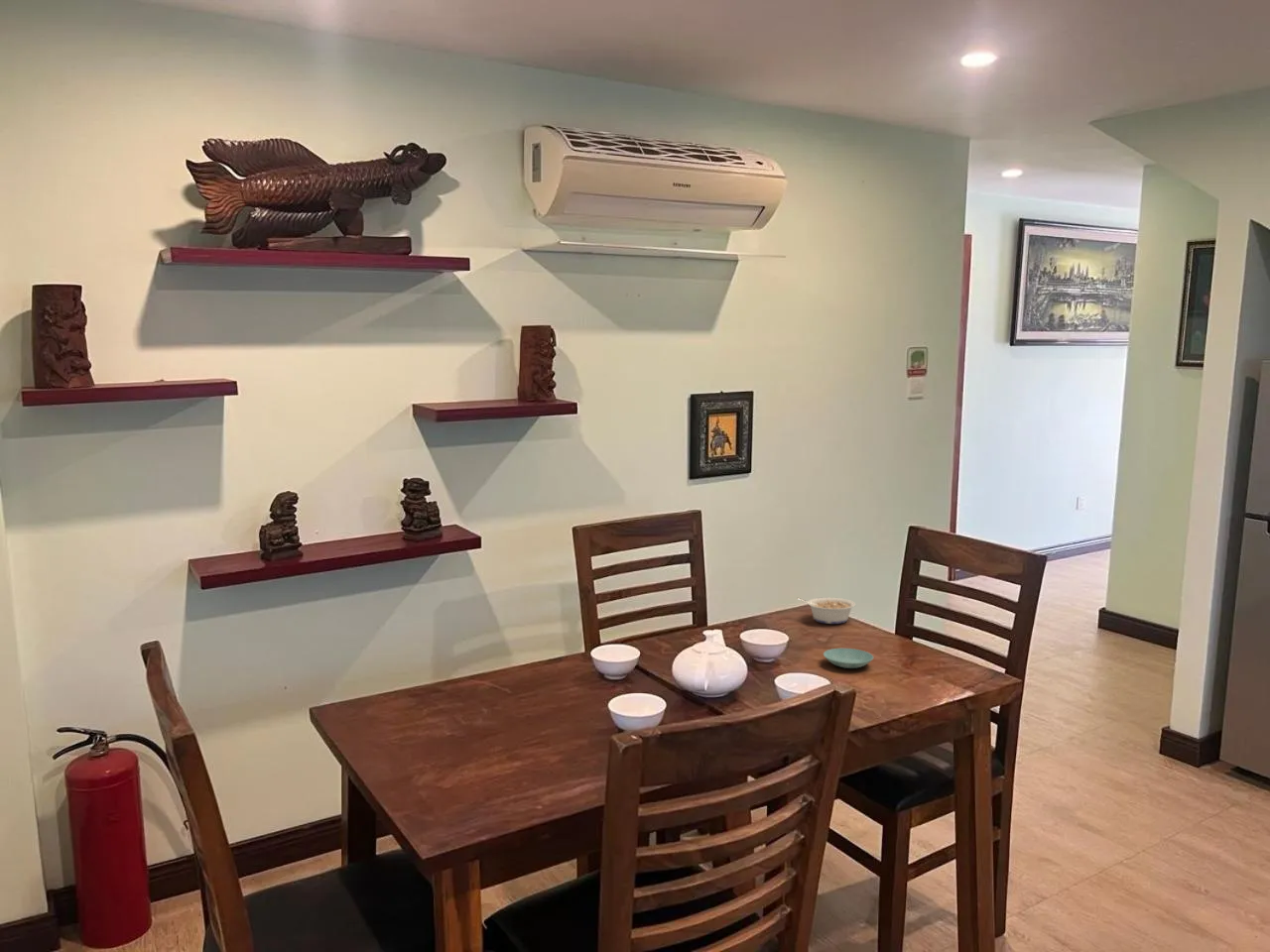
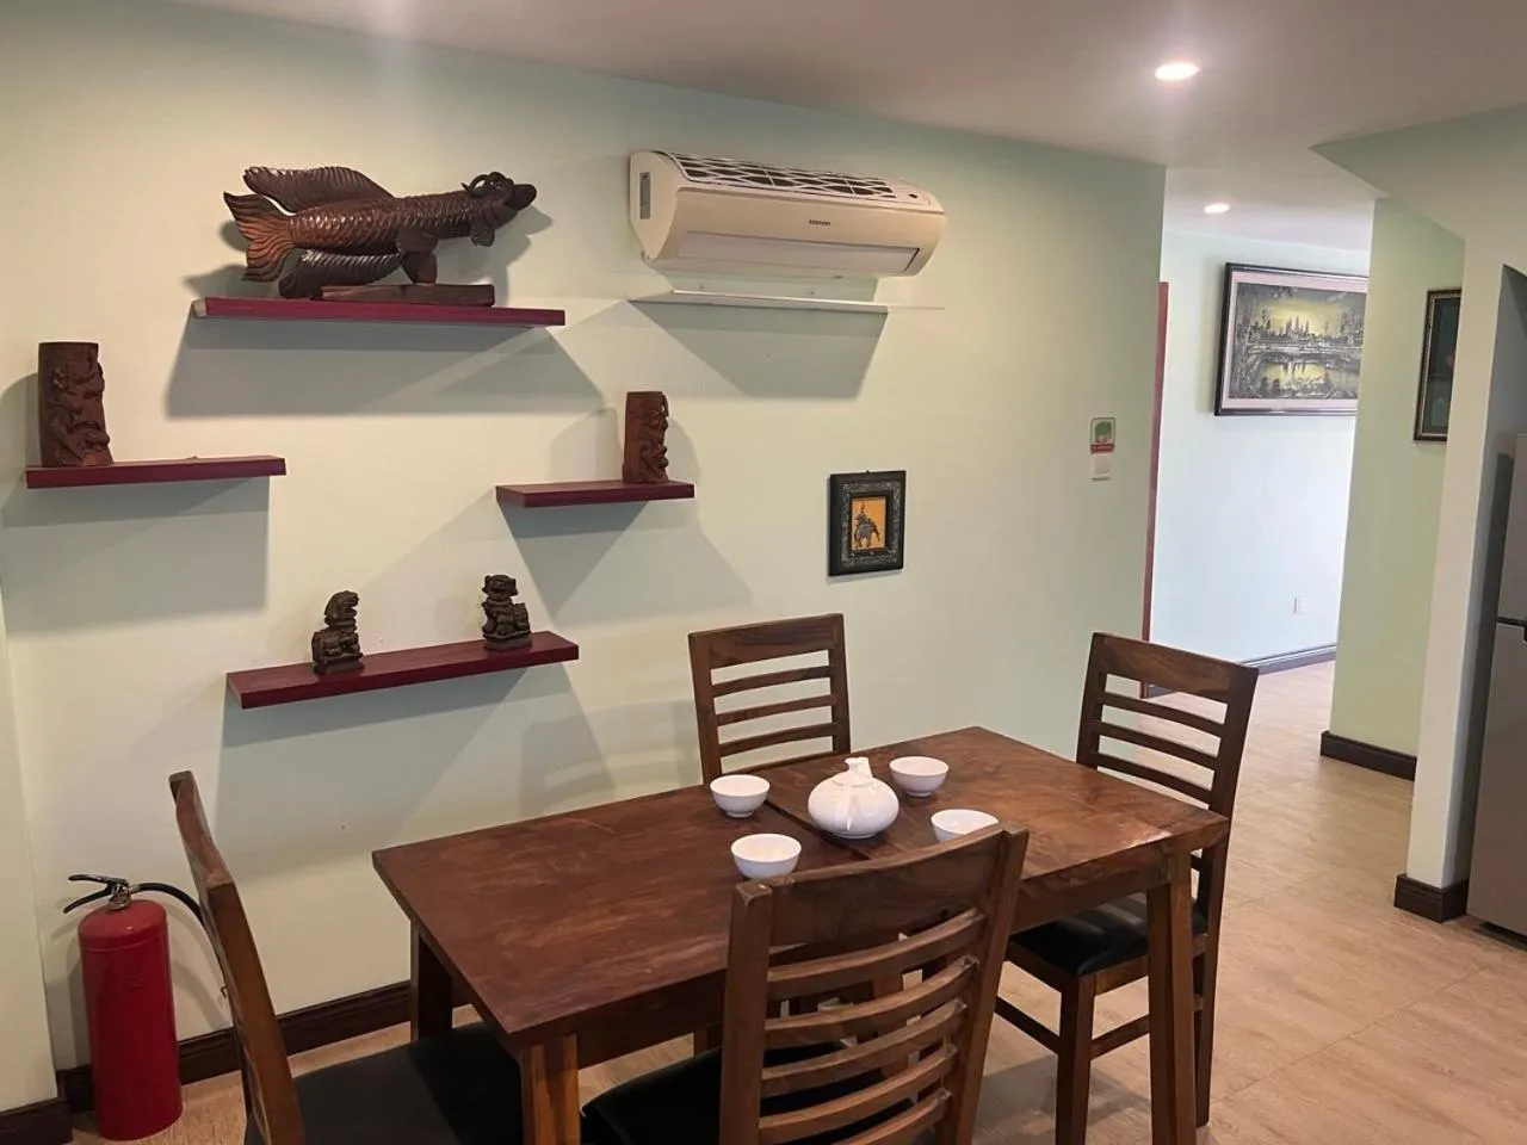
- saucer (847, 659)
- legume (828, 610)
